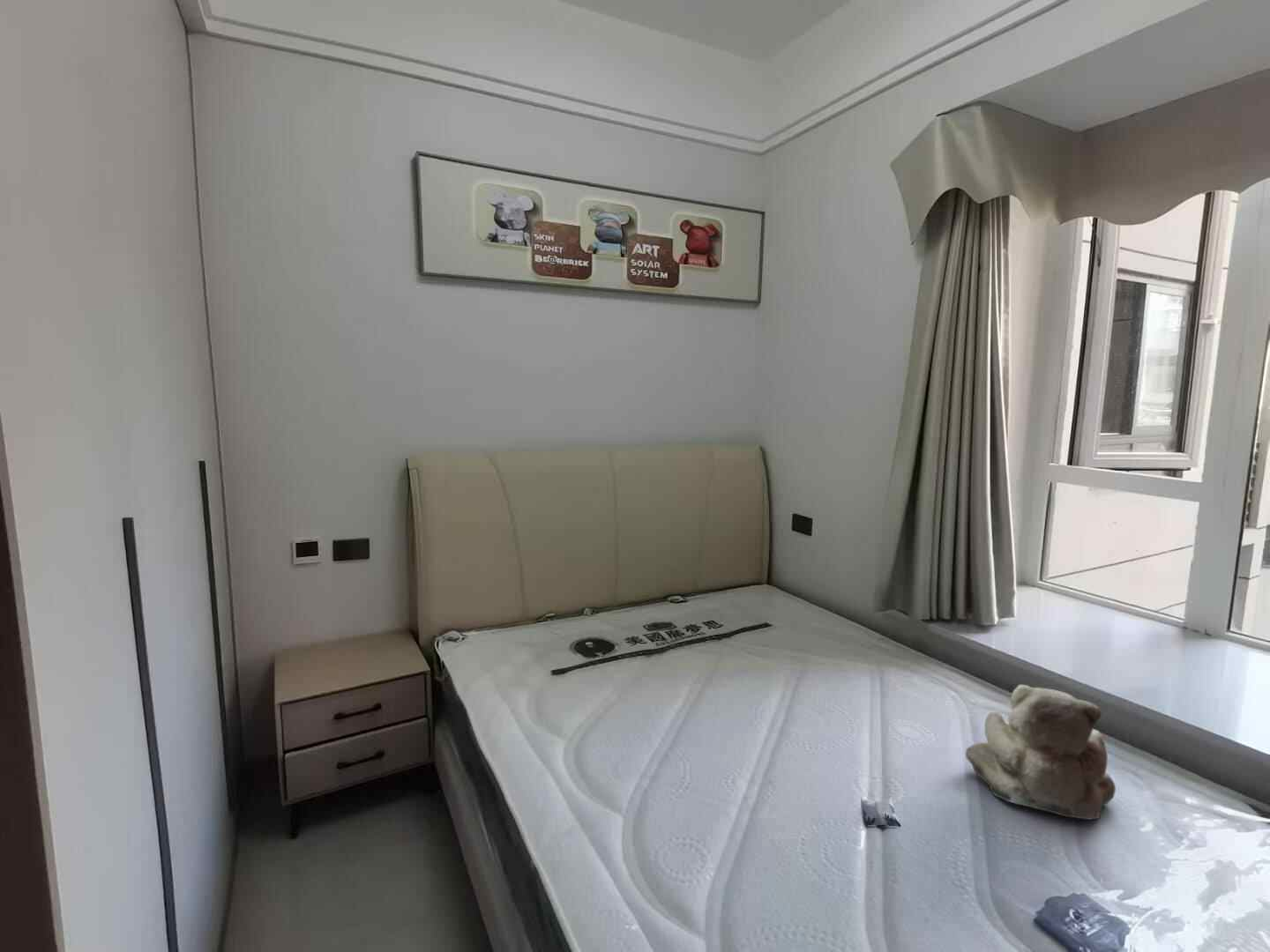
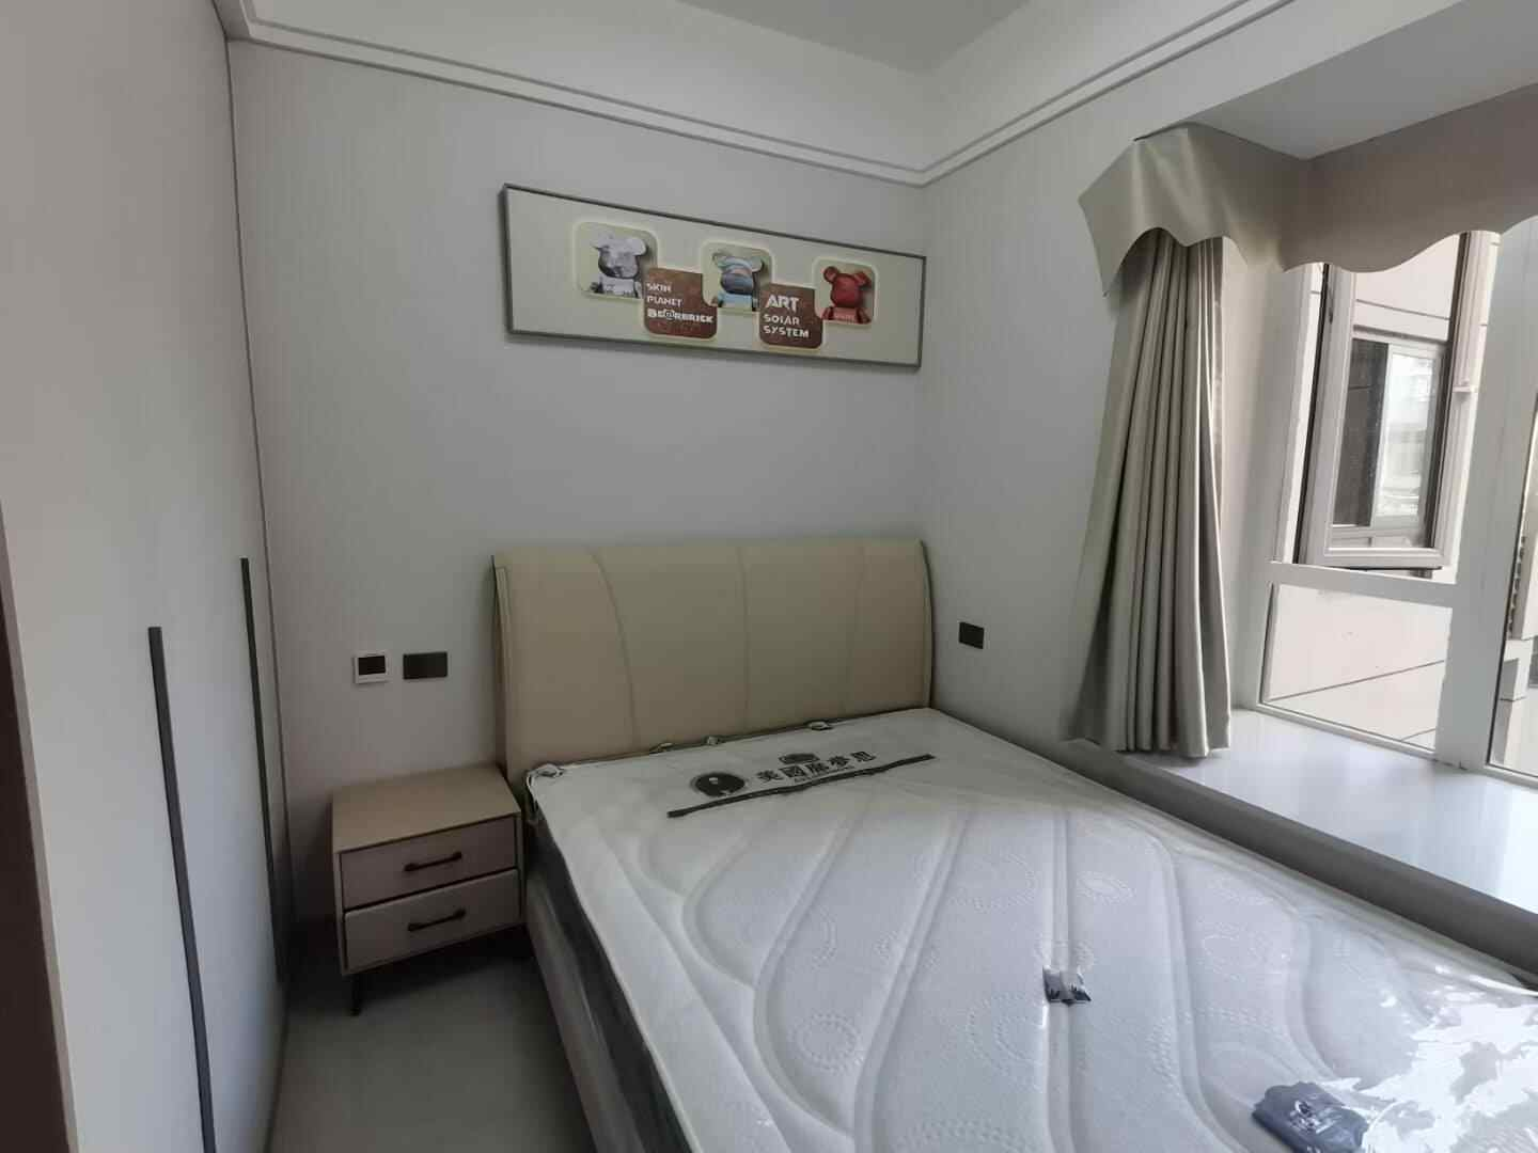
- teddy bear (1046, 738)
